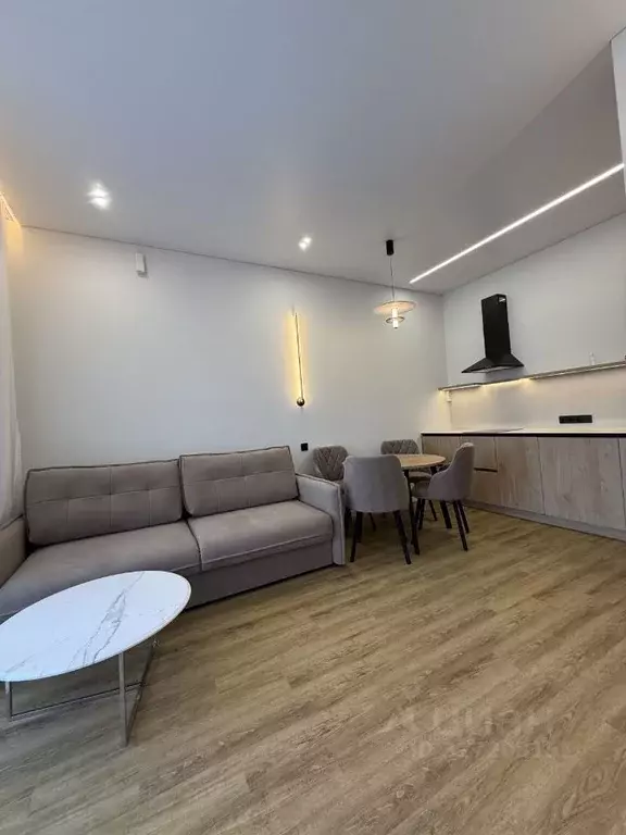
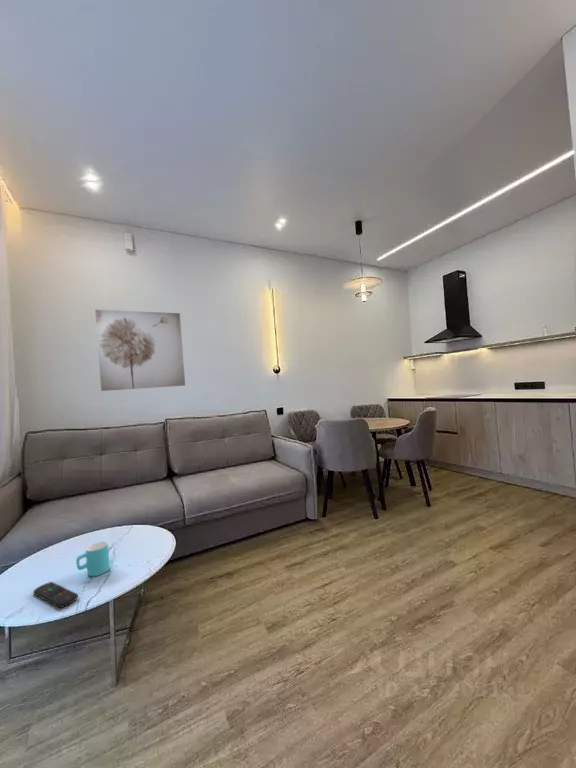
+ remote control (55, 593)
+ wall art (142, 349)
+ cup (93, 559)
